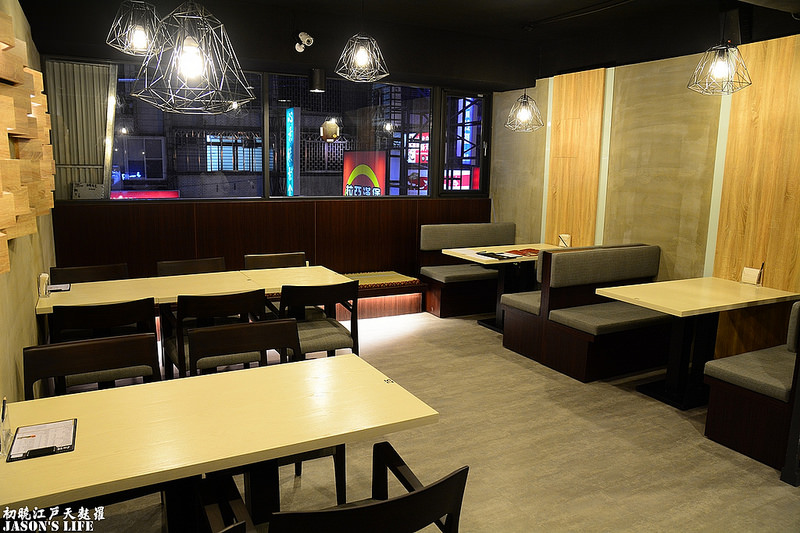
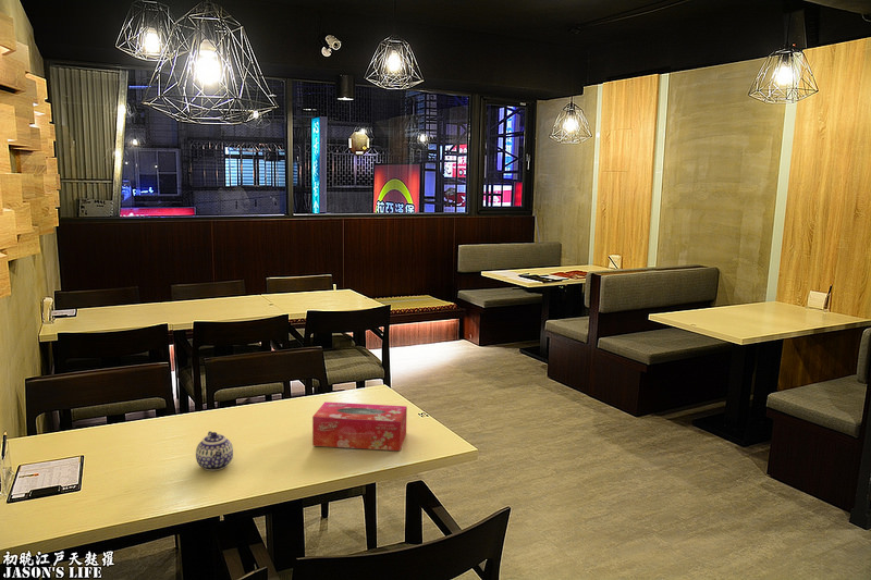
+ tissue box (360, 424)
+ teapot (214, 448)
